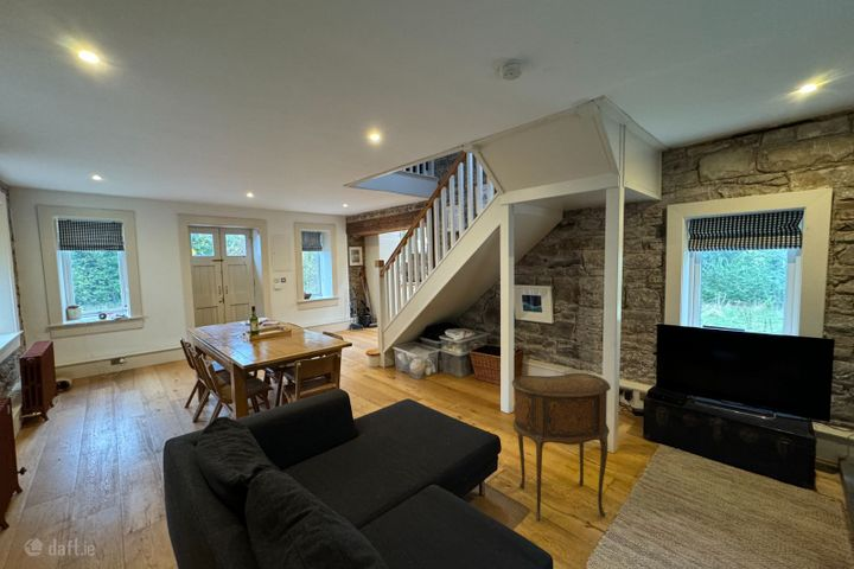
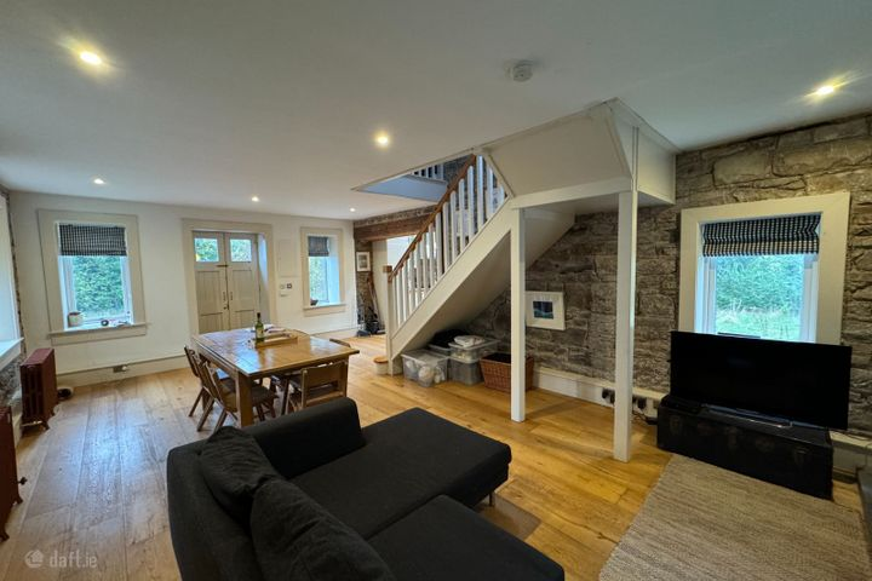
- side table (561, 442)
